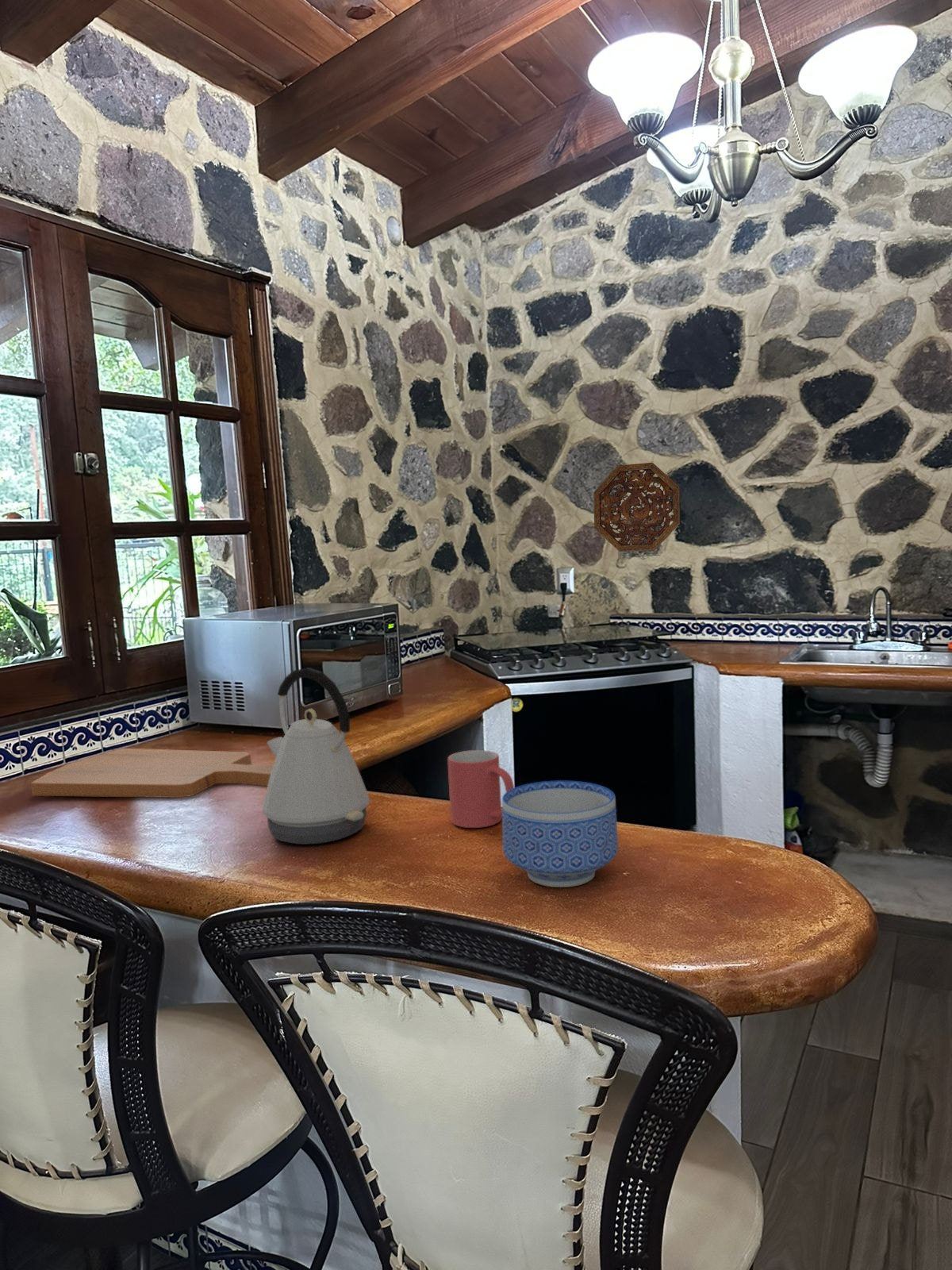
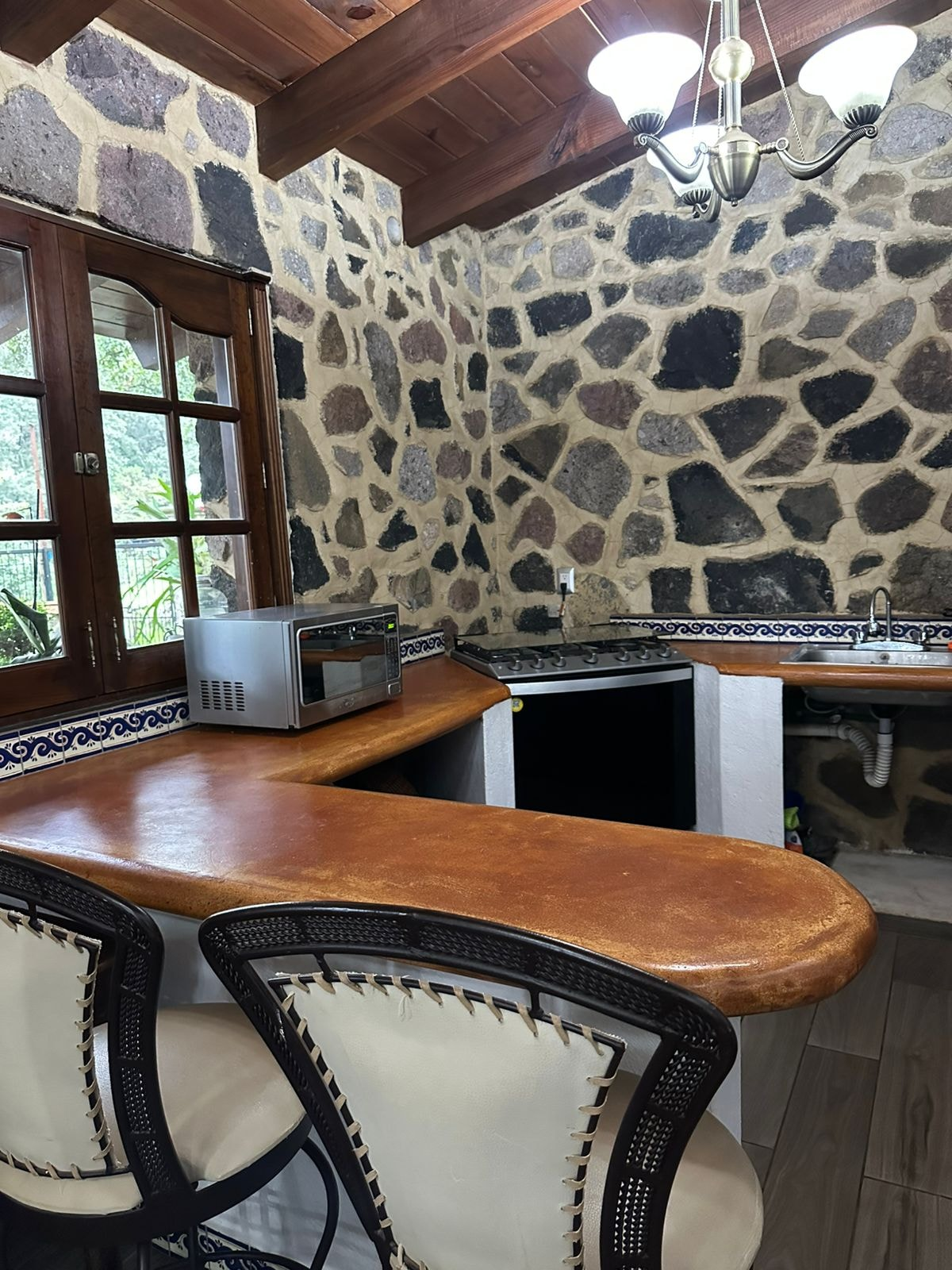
- decorative platter (636, 507)
- cutting board (160, 772)
- mug (483, 790)
- kettle (310, 750)
- bowl (559, 835)
